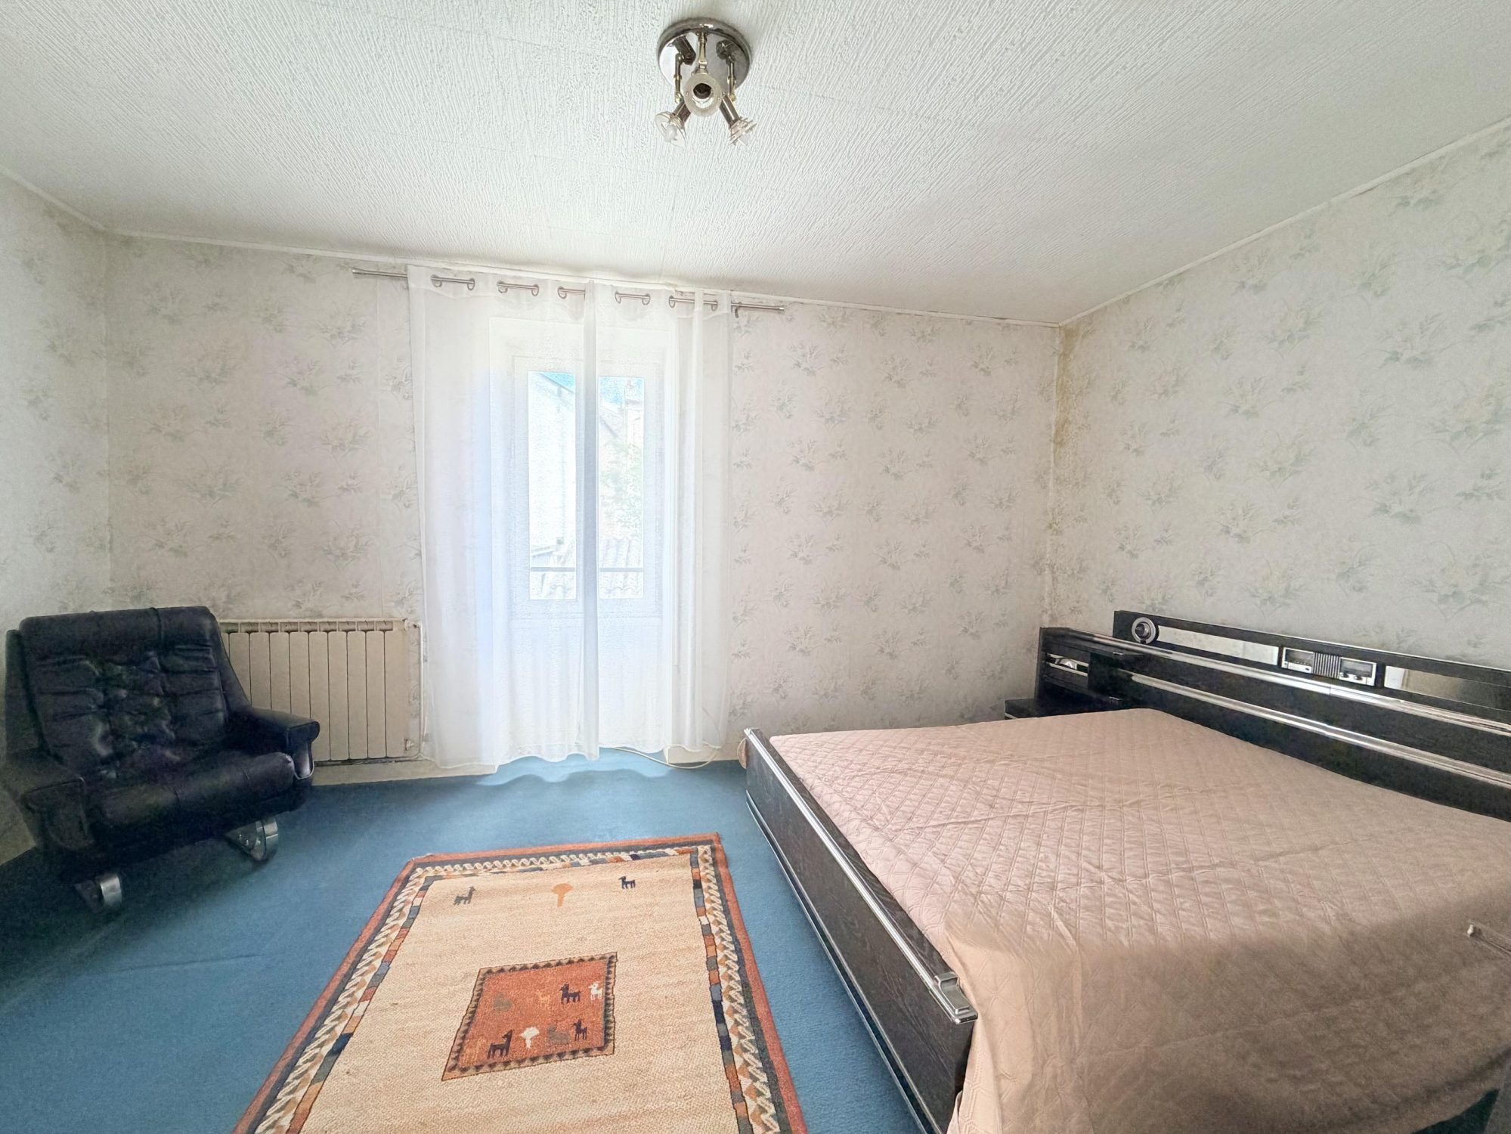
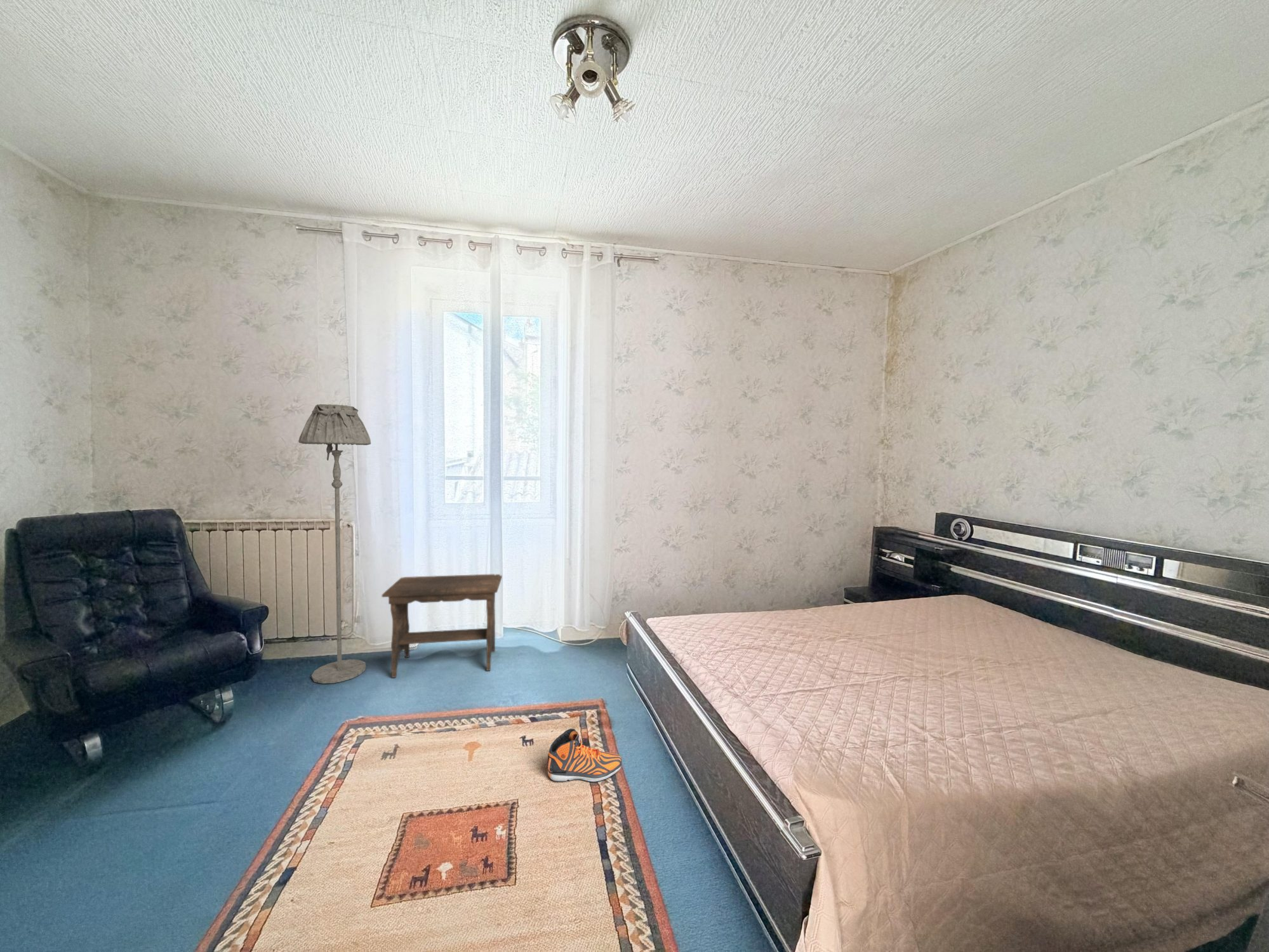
+ floor lamp (337, 541)
+ sneaker (585, 753)
+ footstool (446, 630)
